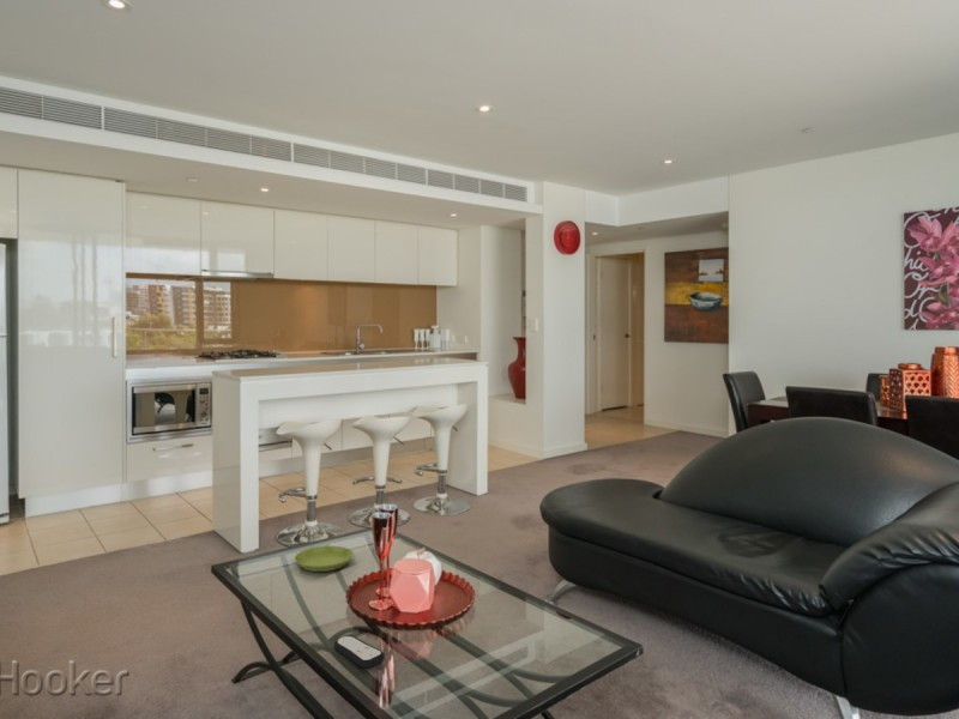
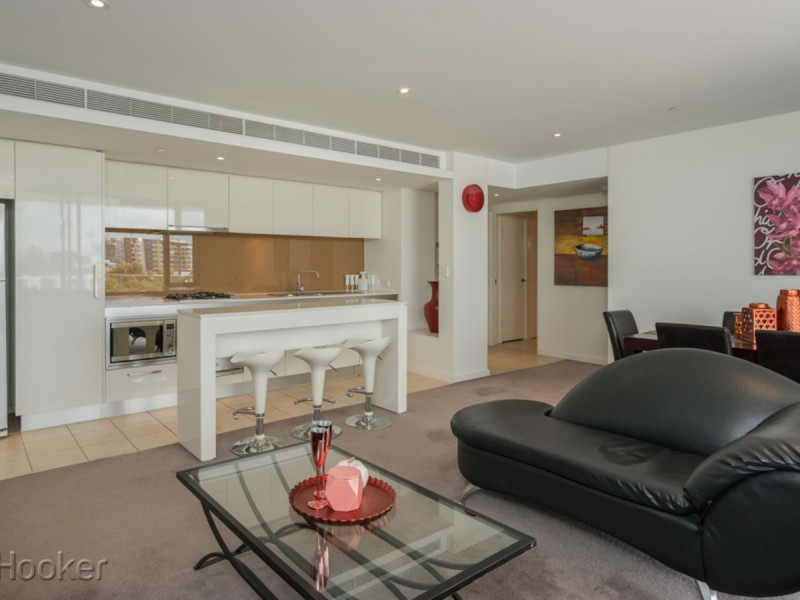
- saucer (324, 558)
- remote control (357, 649)
